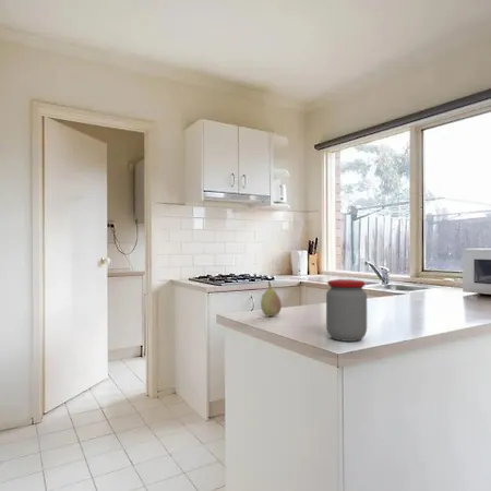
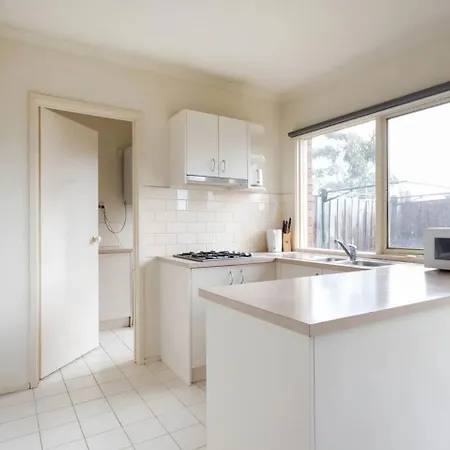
- jar (346, 309)
- fruit (271, 298)
